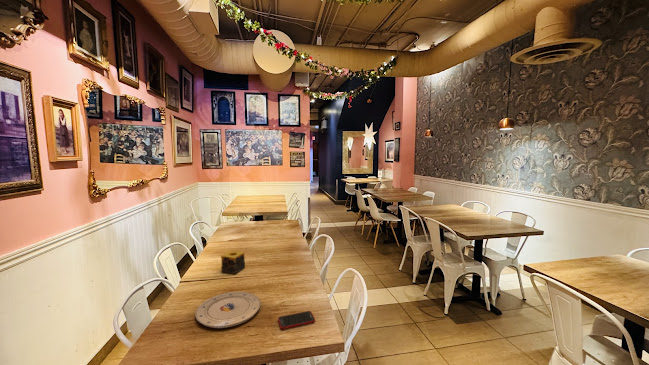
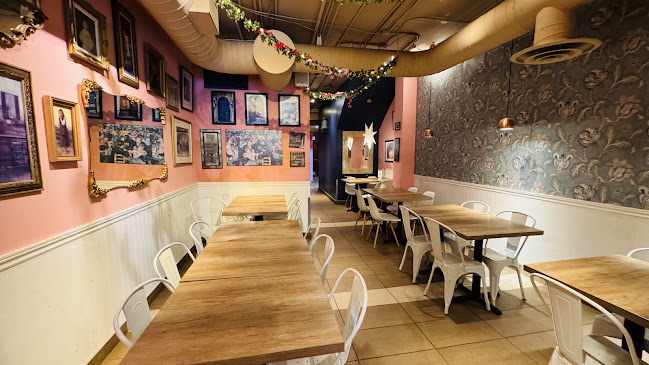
- cell phone (296, 319)
- candle (233, 262)
- plate (229, 308)
